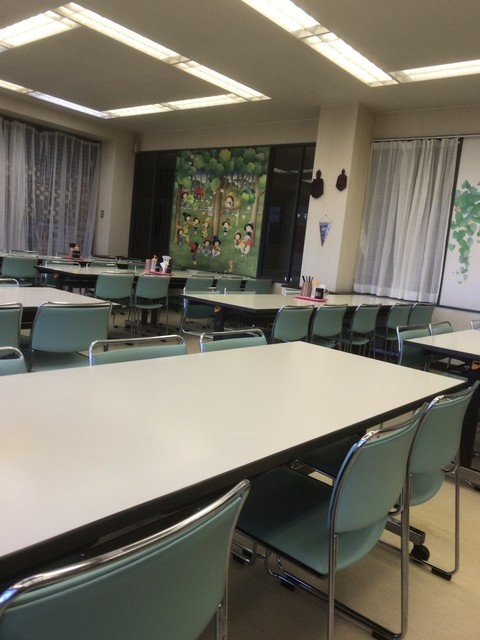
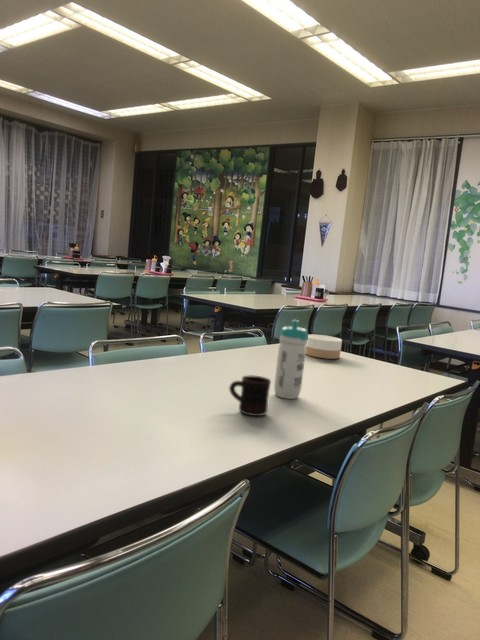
+ bowl (322, 346)
+ water bottle (291, 358)
+ mug (248, 394)
